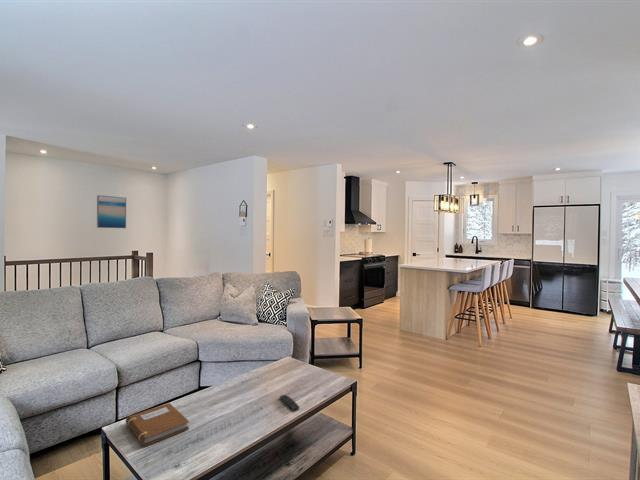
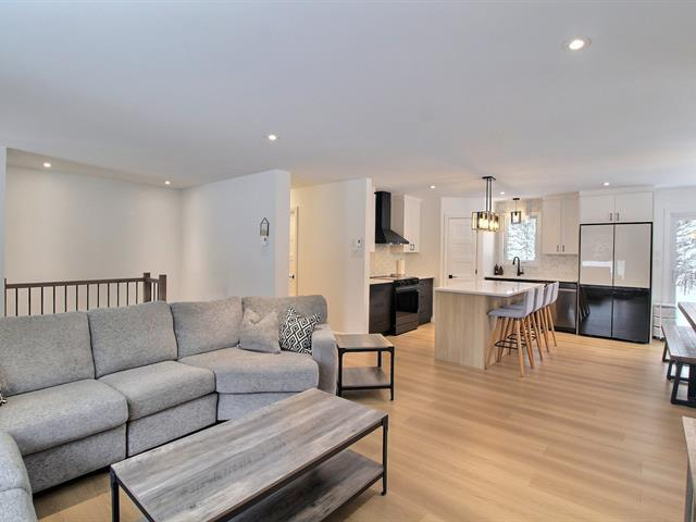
- notebook (156, 422)
- wall art (111, 212)
- remote control (288, 401)
